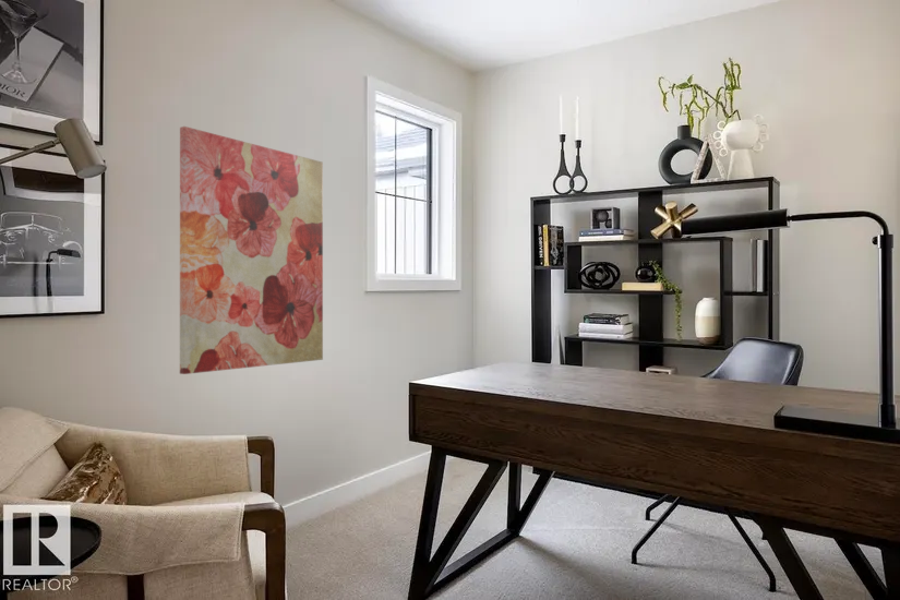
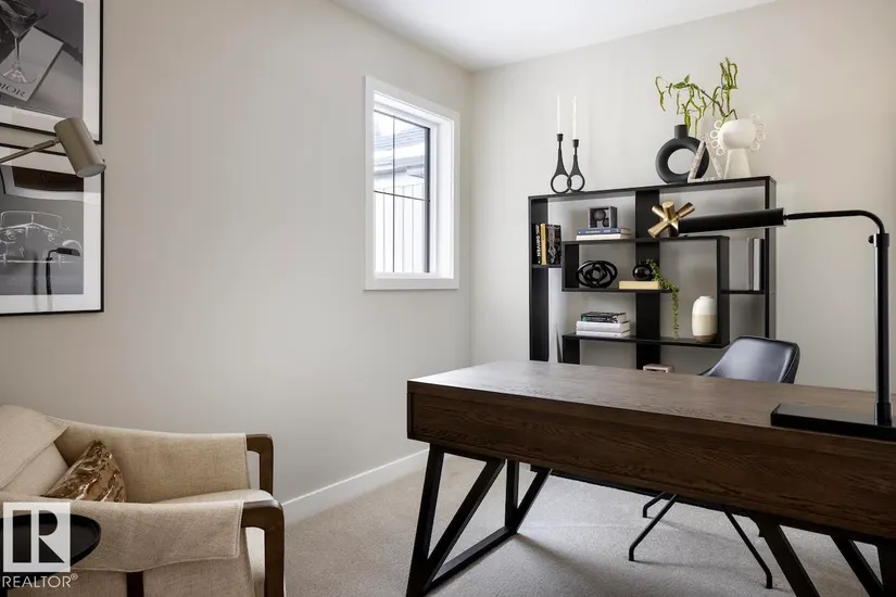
- wall art (259, 255)
